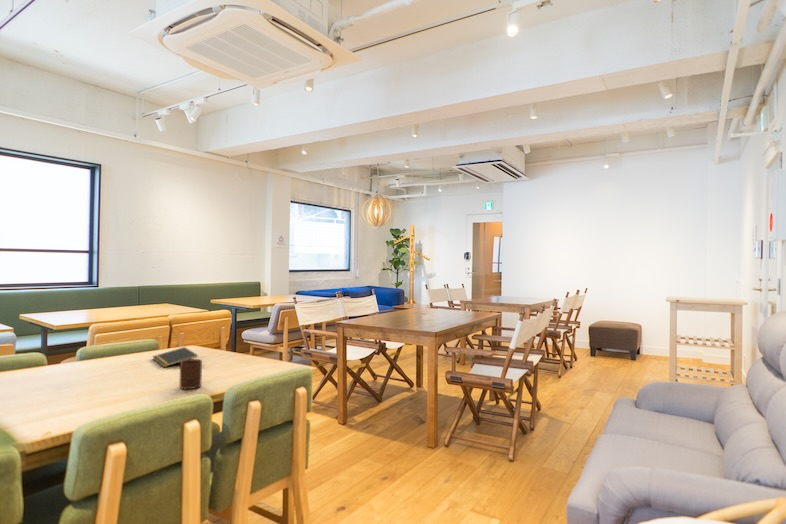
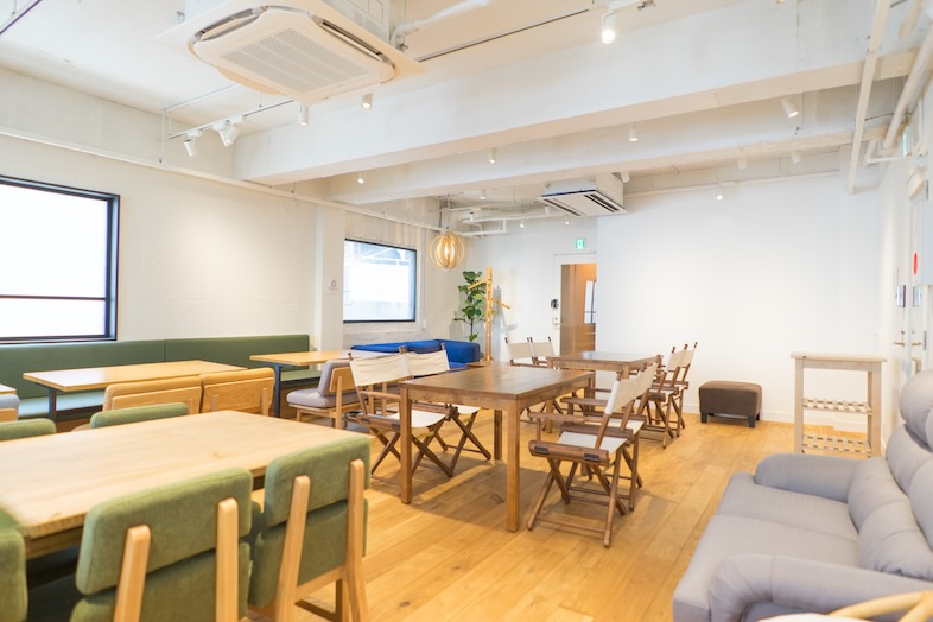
- cup (190, 373)
- notepad (174, 356)
